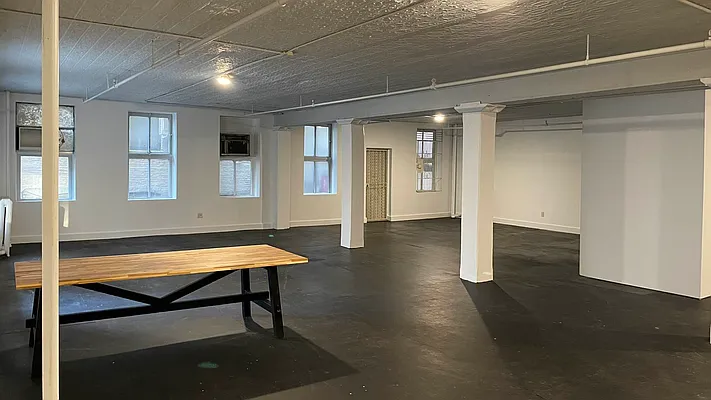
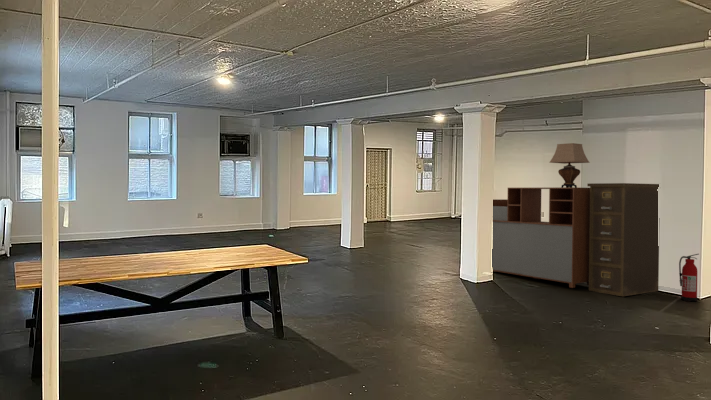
+ fire extinguisher (688, 276)
+ table lamp (569, 165)
+ filing cabinet (623, 237)
+ storage cabinet (537, 233)
